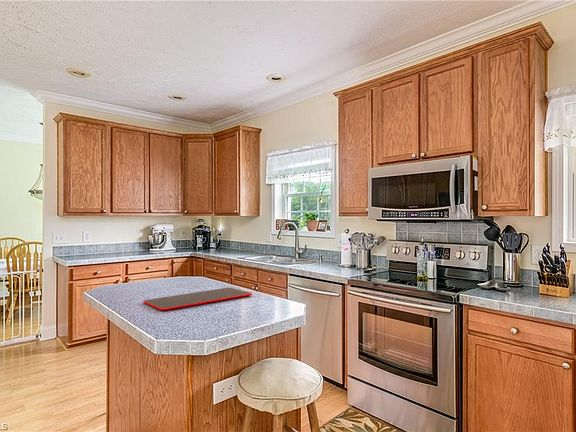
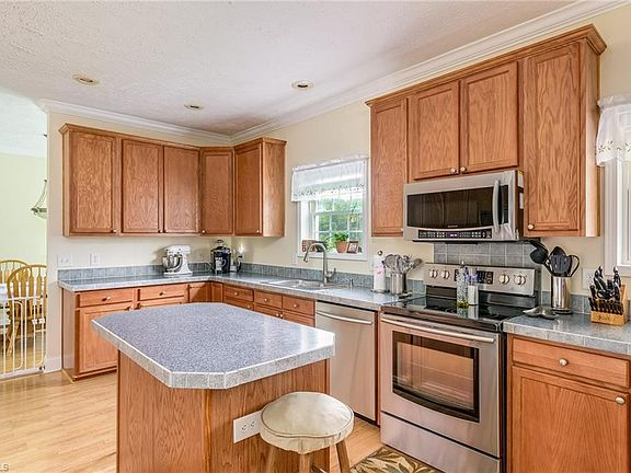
- cutting board (200, 297)
